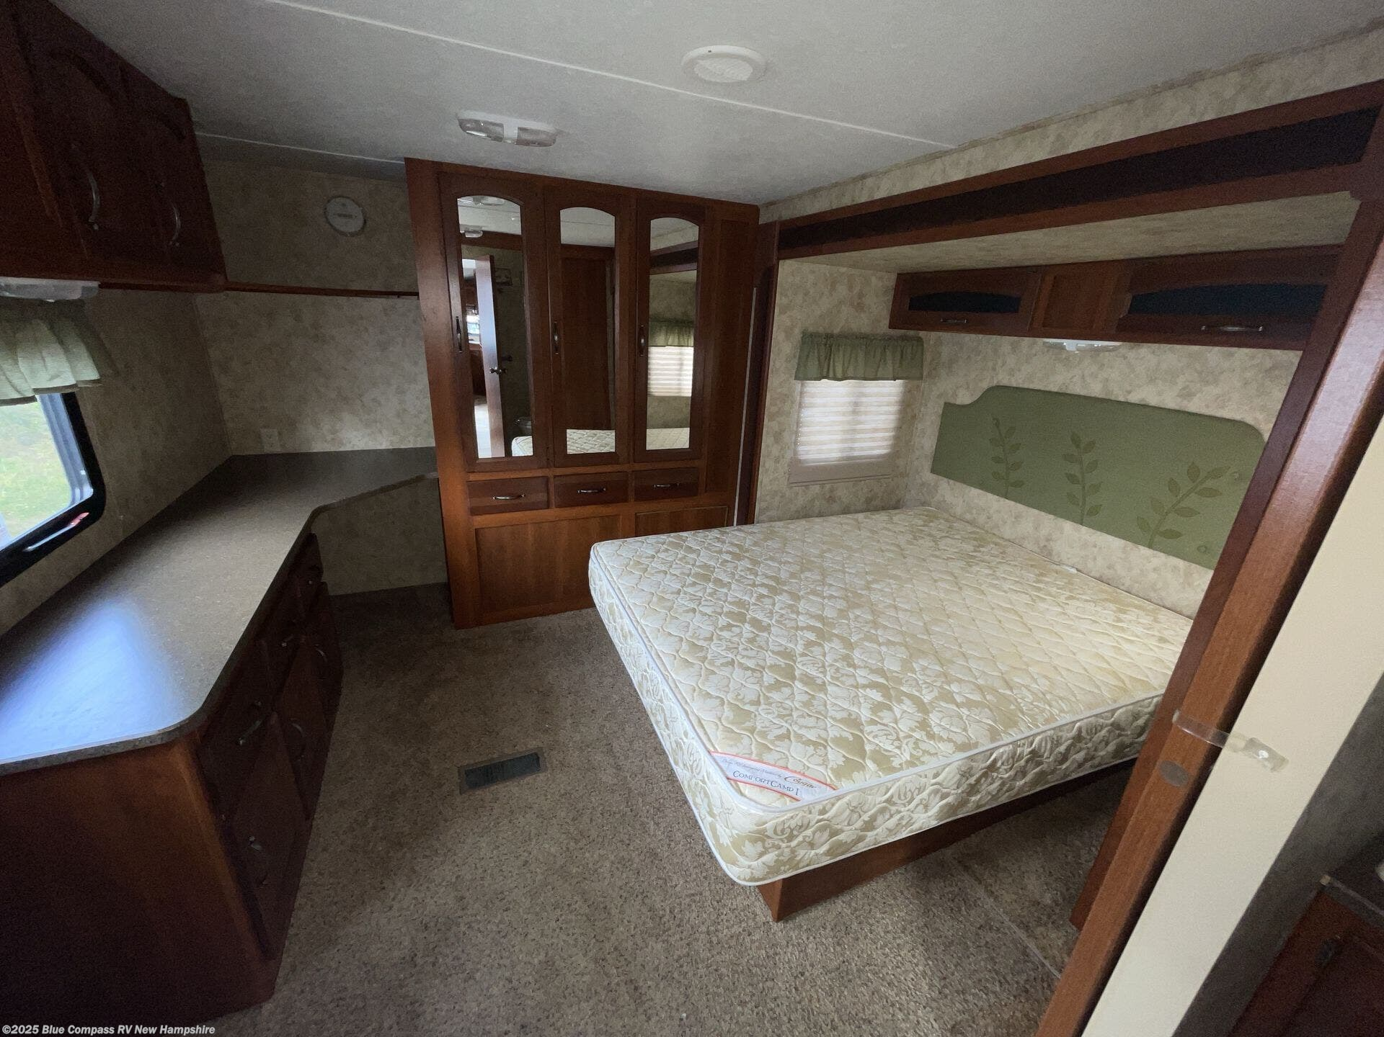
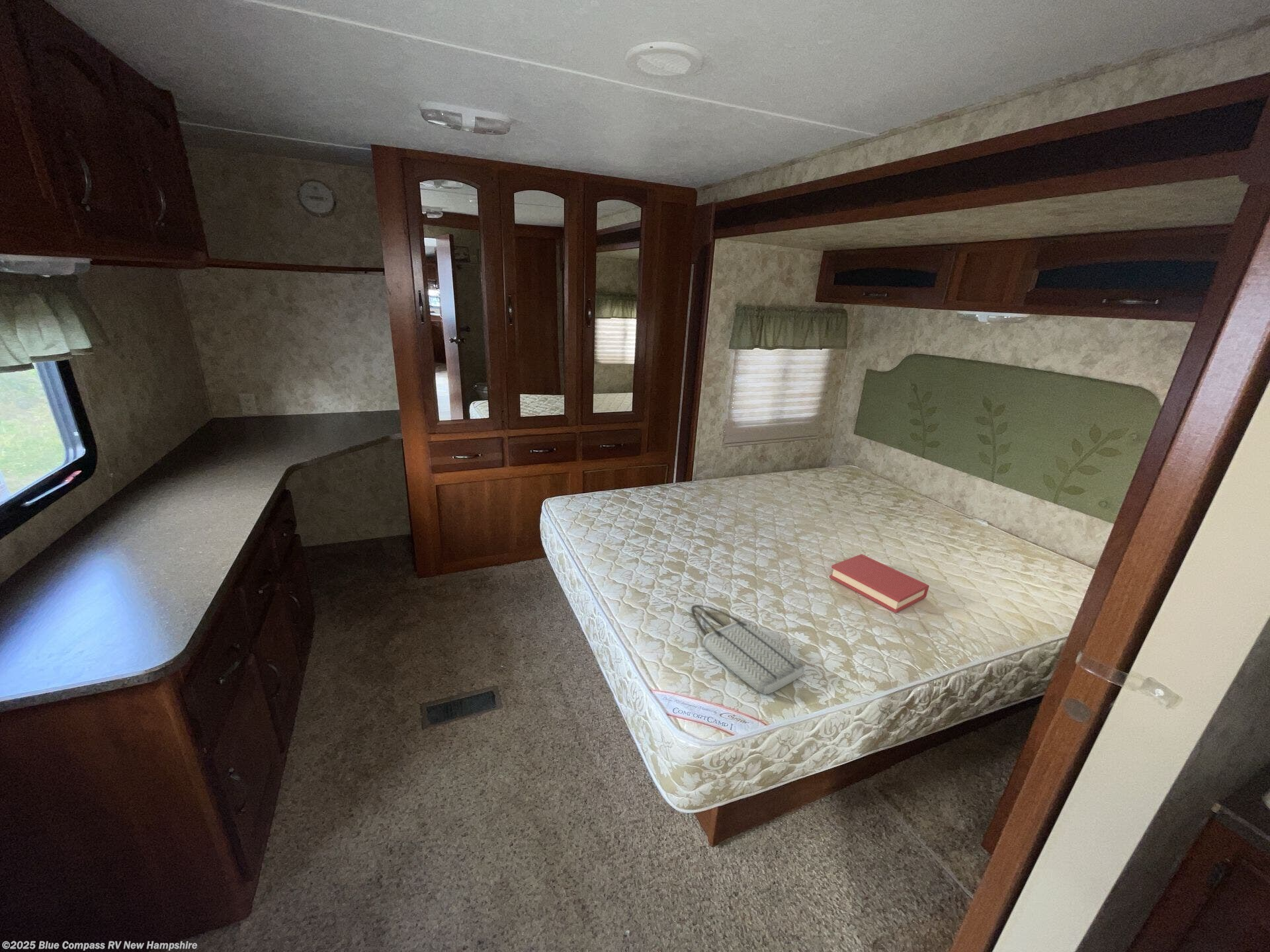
+ tote bag (734, 640)
+ hardback book (878, 580)
